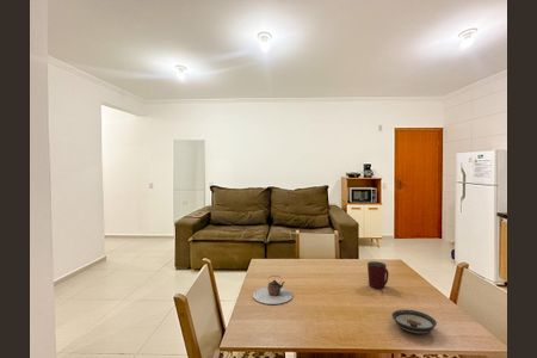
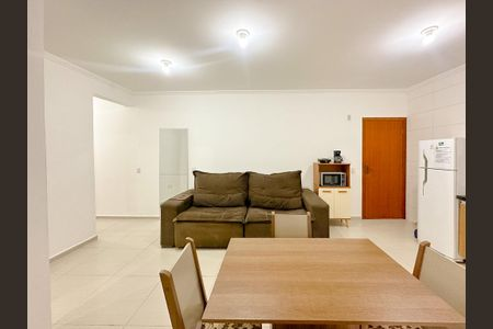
- saucer (413, 322)
- teapot (272, 285)
- mug (378, 276)
